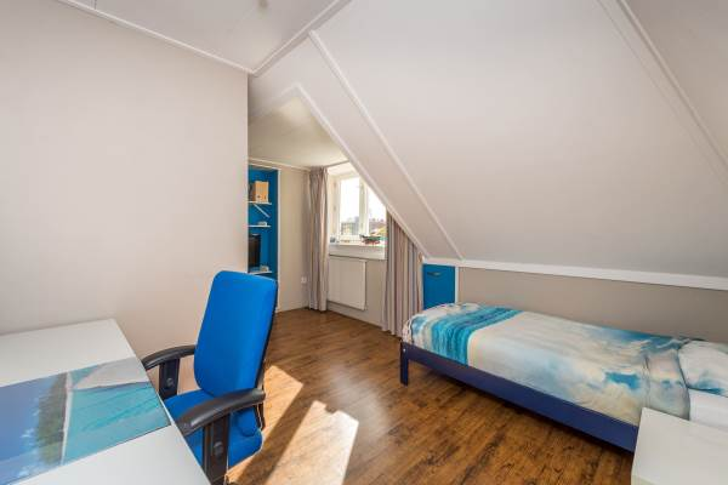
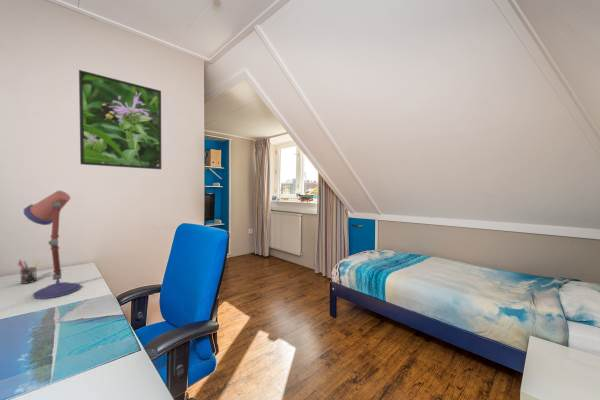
+ pen holder (27, 270)
+ desk lamp (51, 240)
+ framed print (124, 124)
